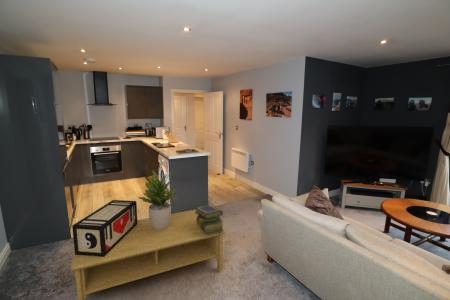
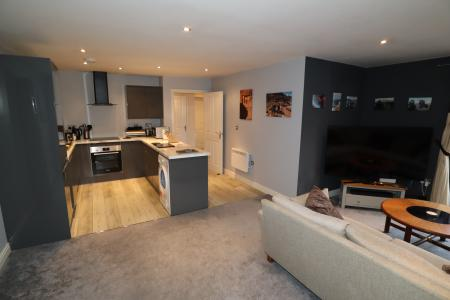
- coffee table (153, 251)
- decorative box (109, 224)
- potted plant (160, 198)
- stack of books (208, 218)
